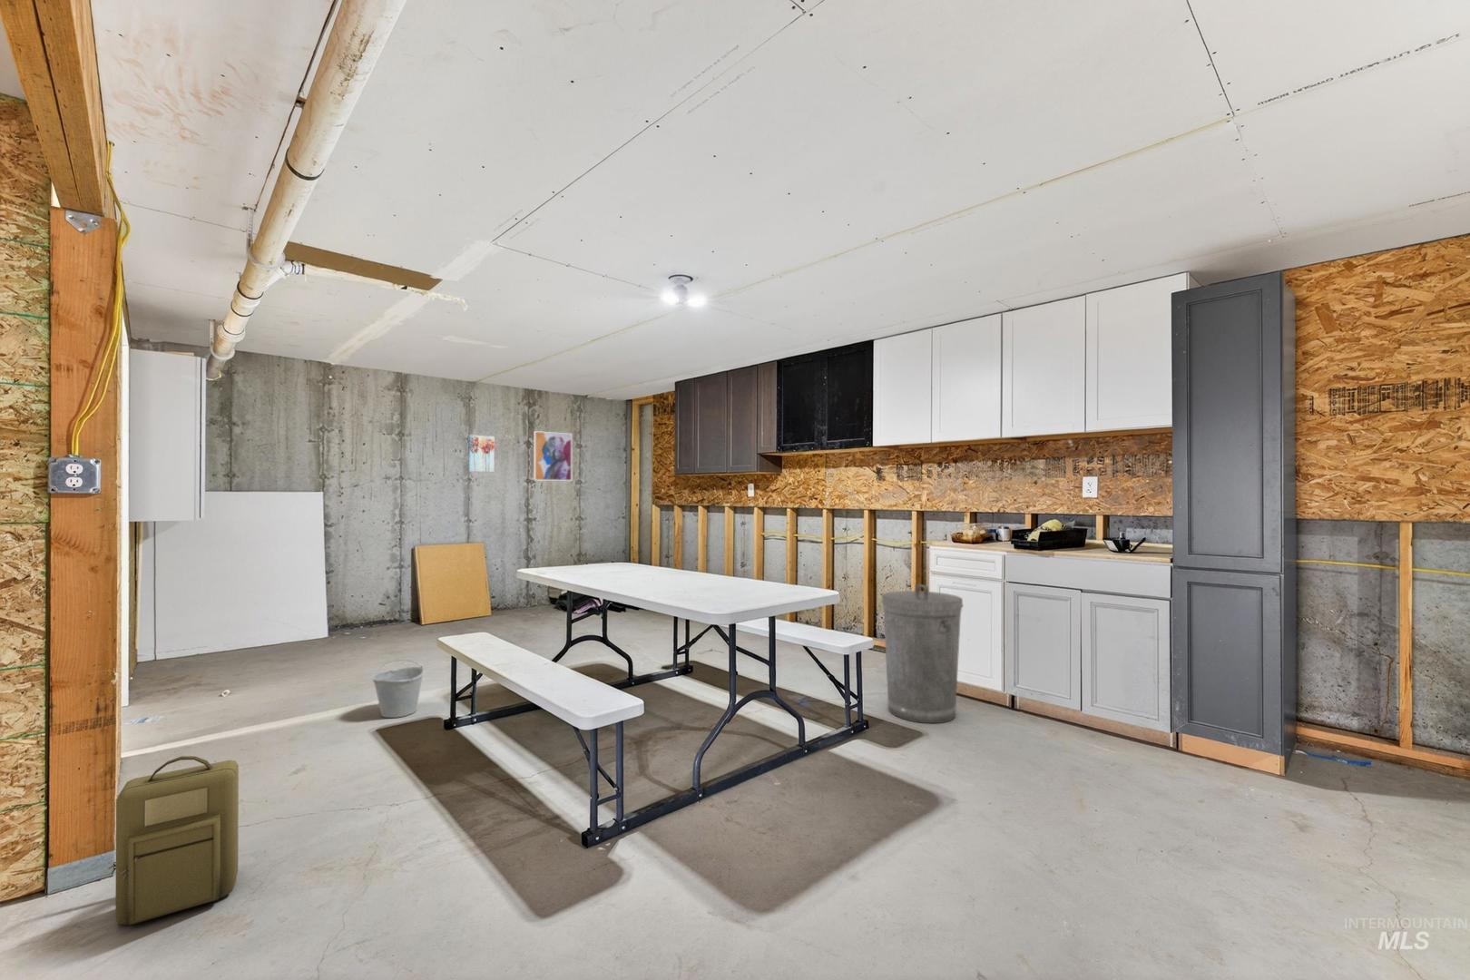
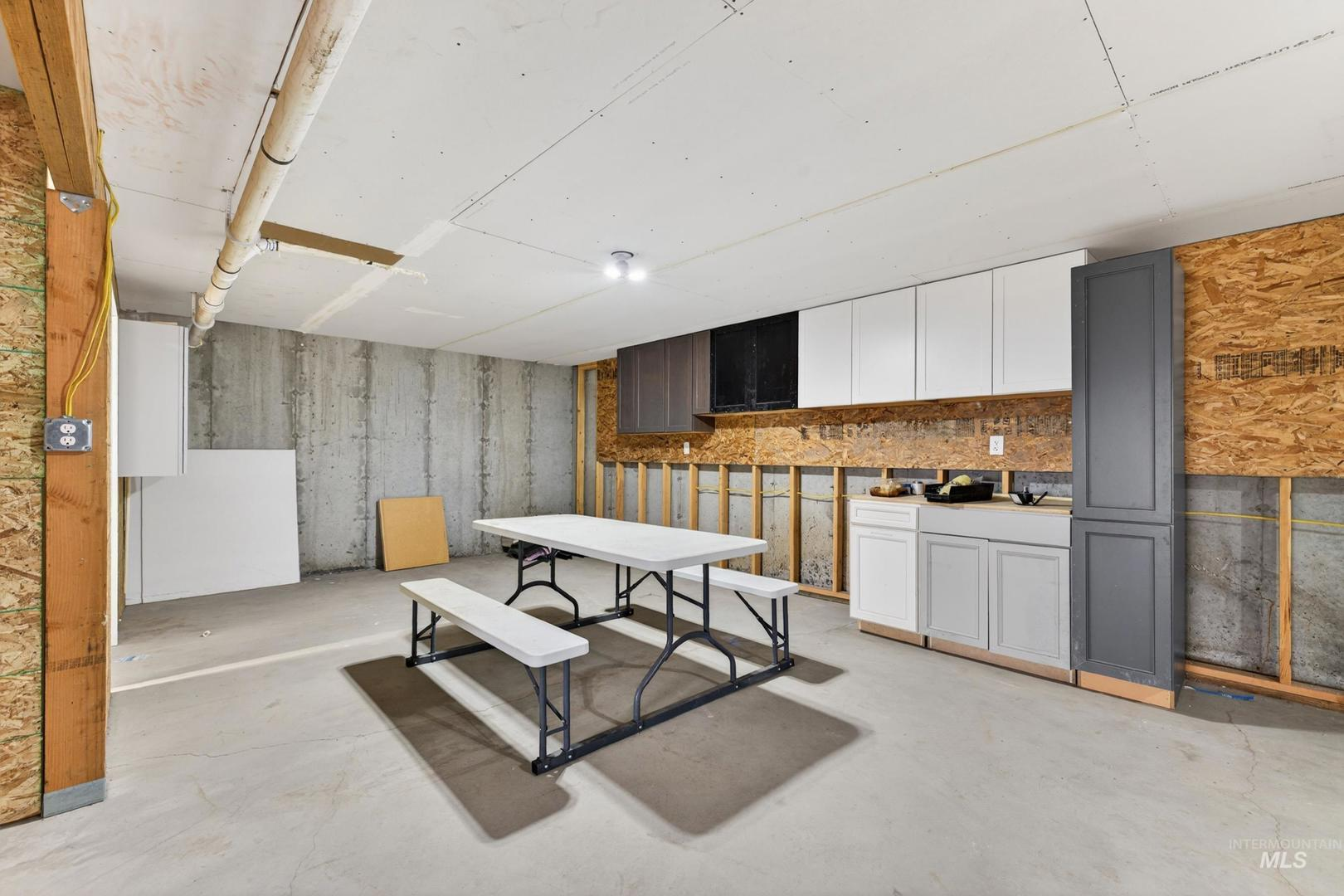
- trash can (921, 648)
- wall art (481, 454)
- bucket (398, 688)
- backpack (178, 824)
- wall art (552, 456)
